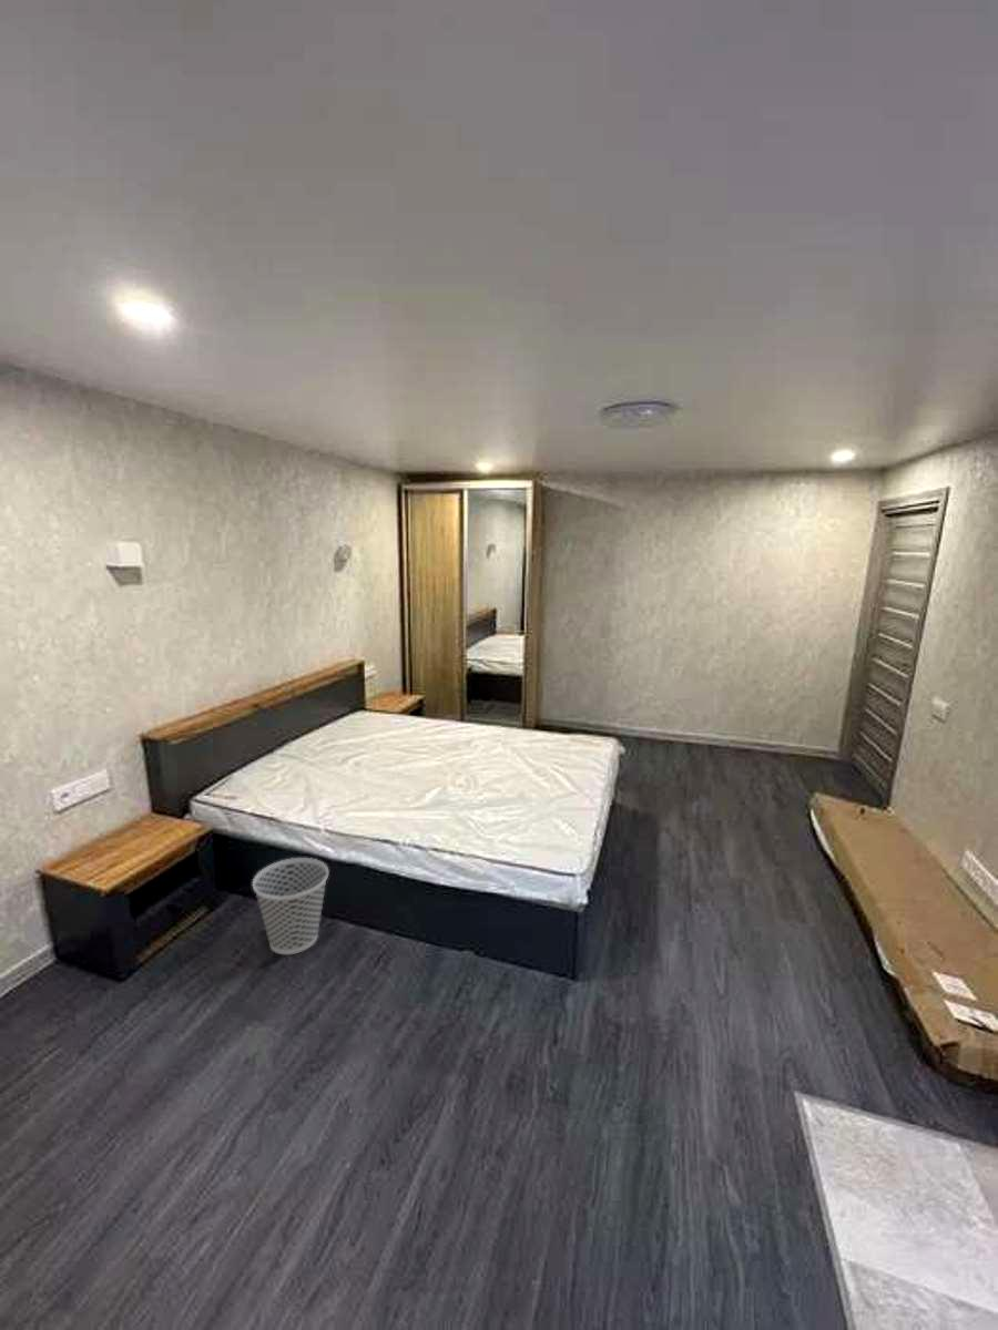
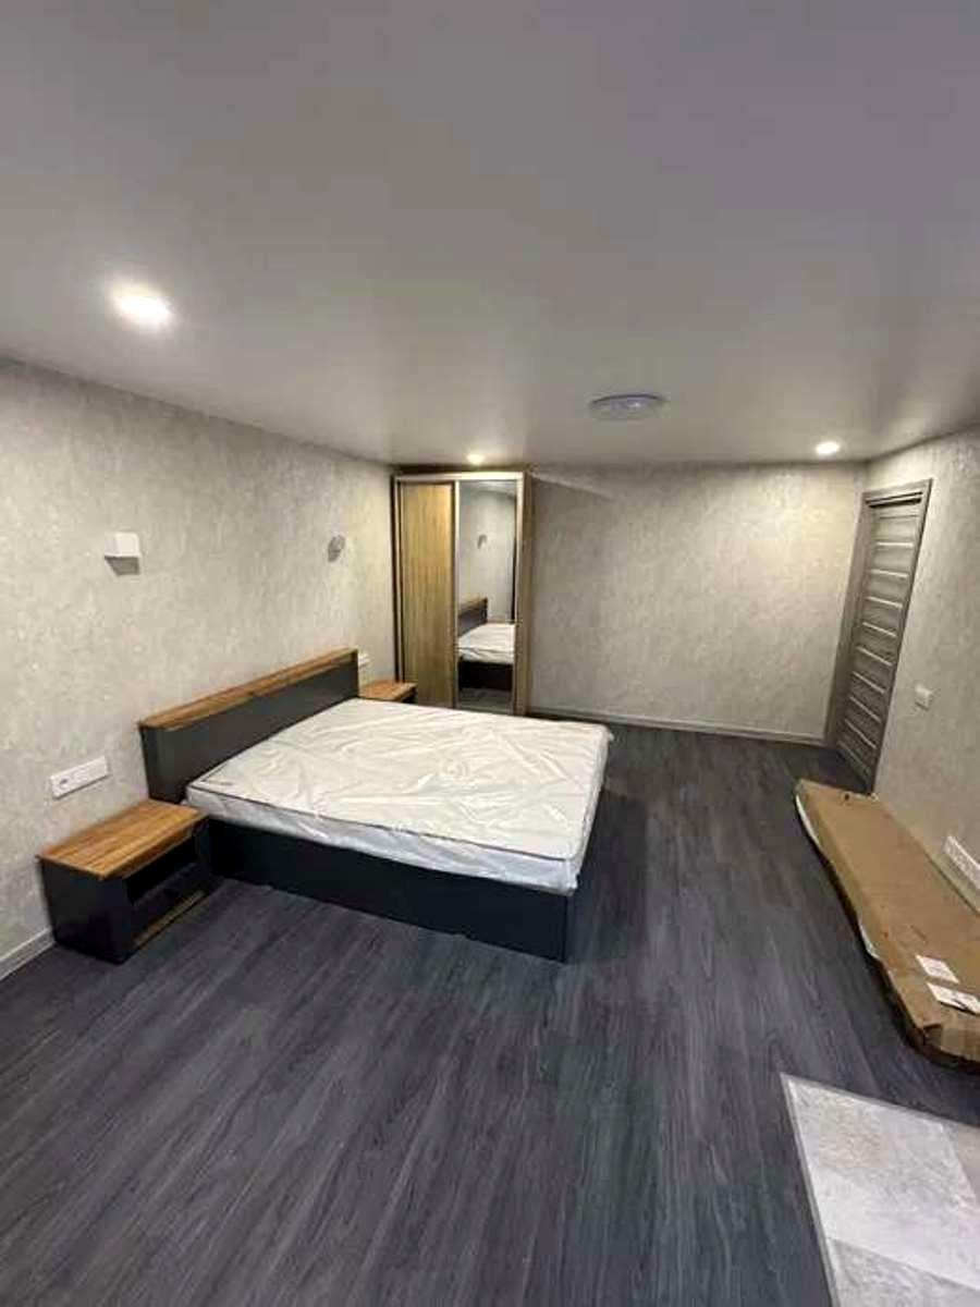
- wastebasket (293, 908)
